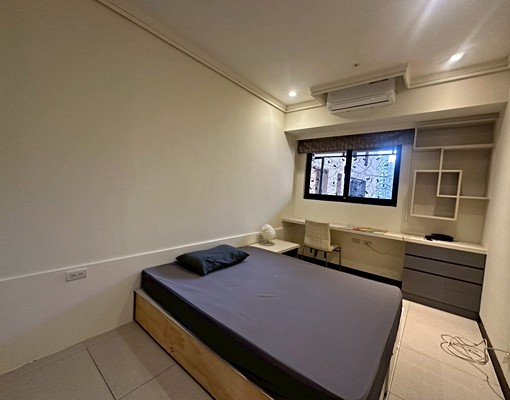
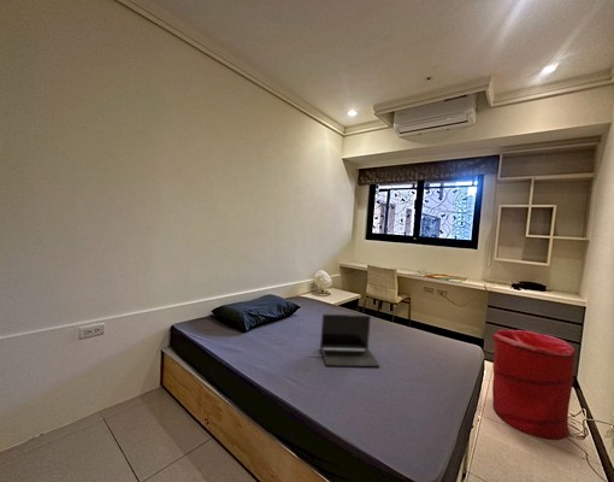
+ laptop (349, 339)
+ laundry hamper (529, 376)
